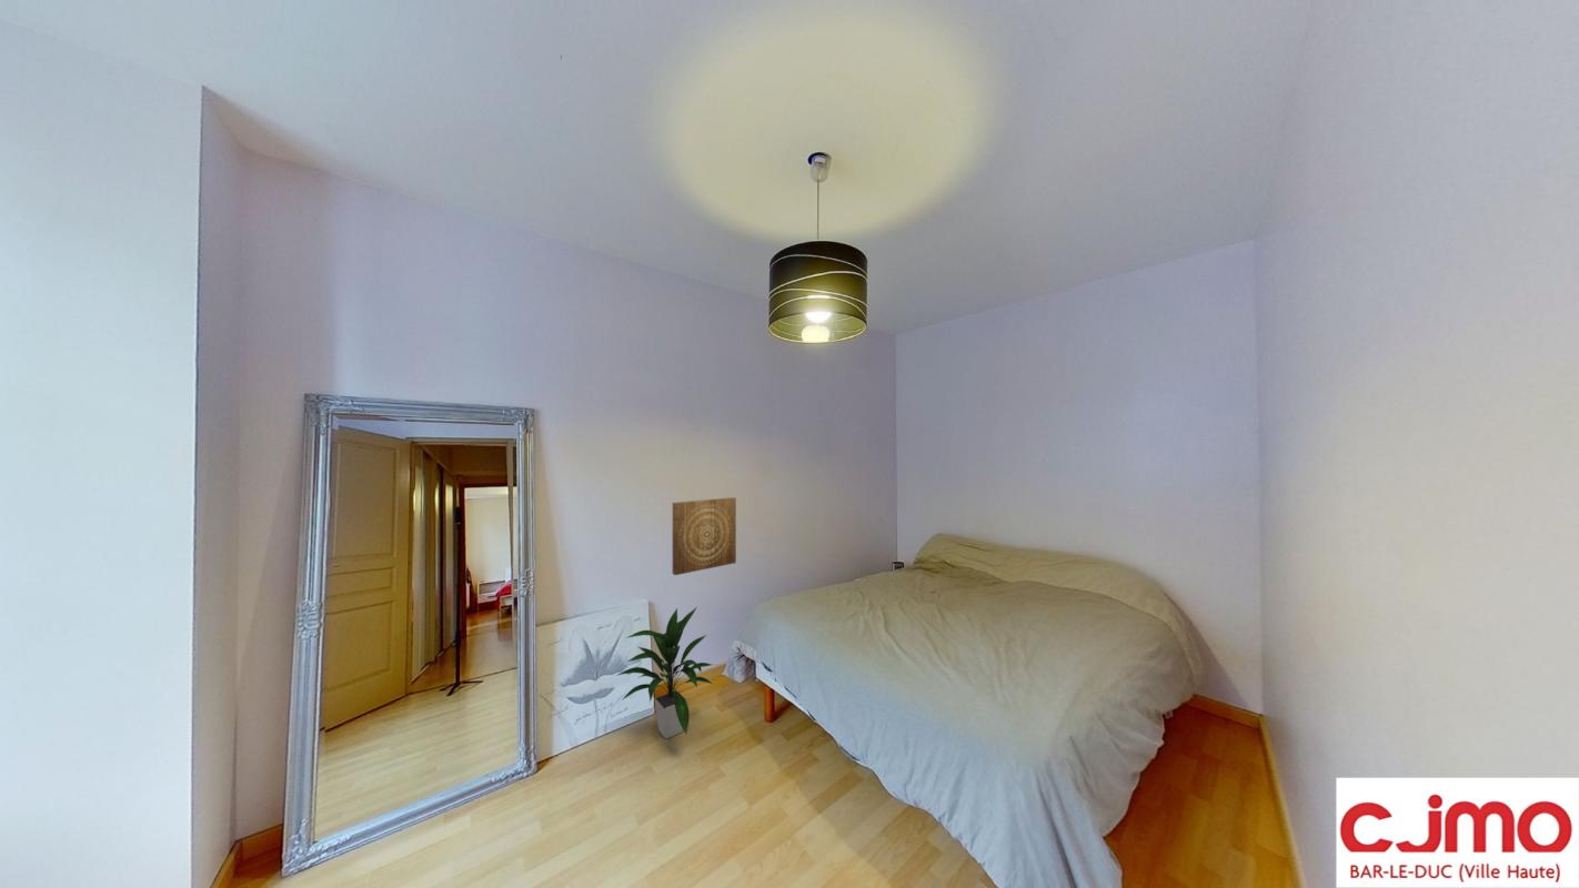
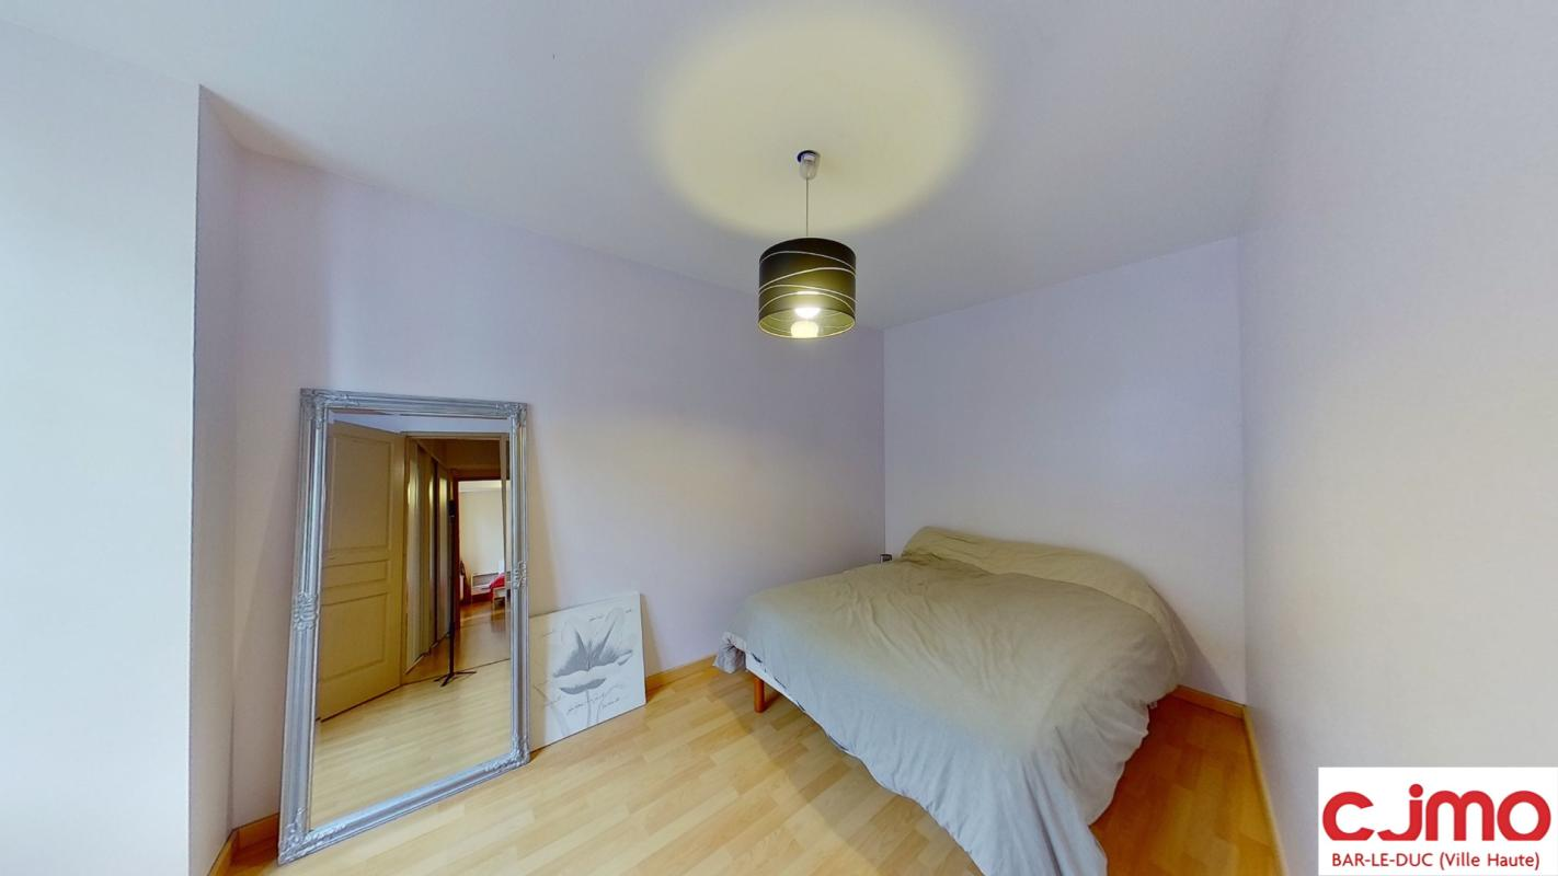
- indoor plant (670, 673)
- wall art (705, 534)
